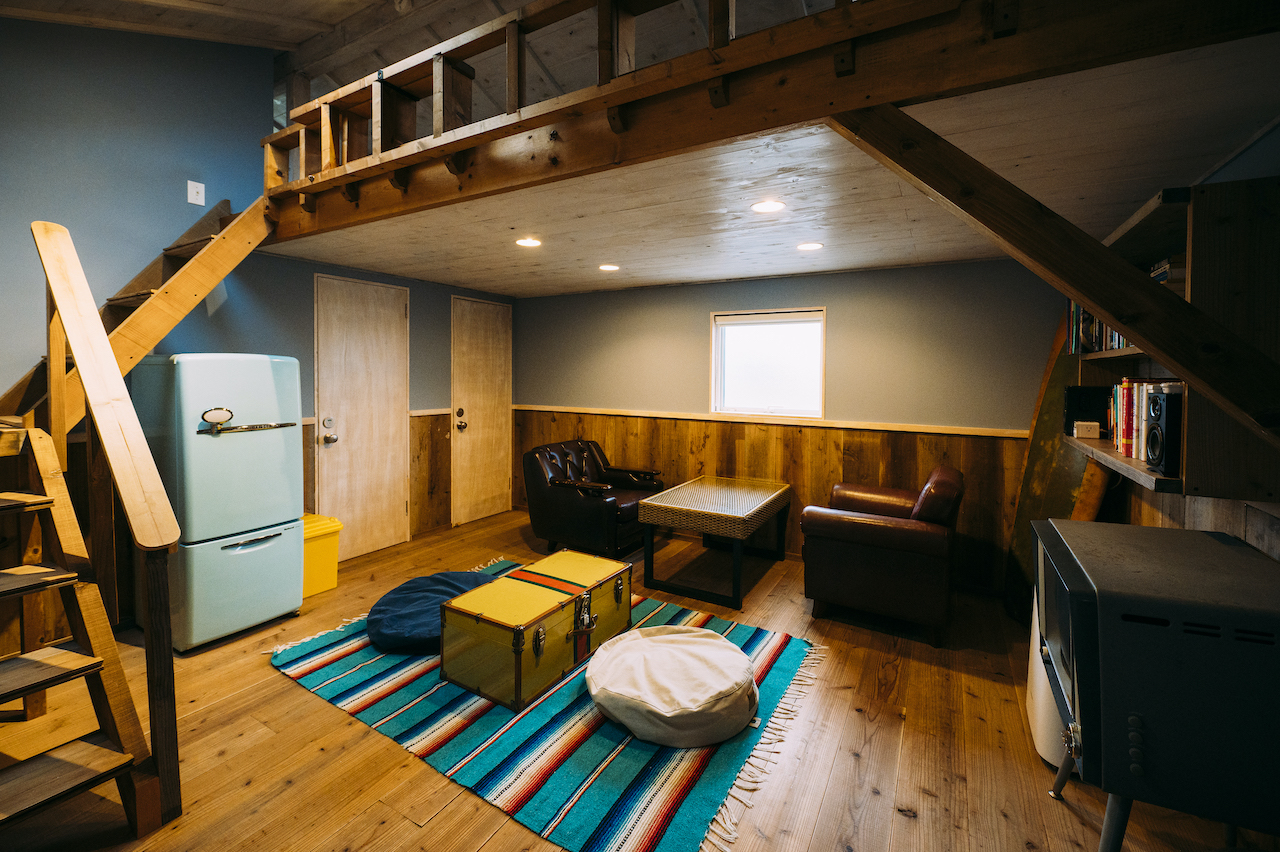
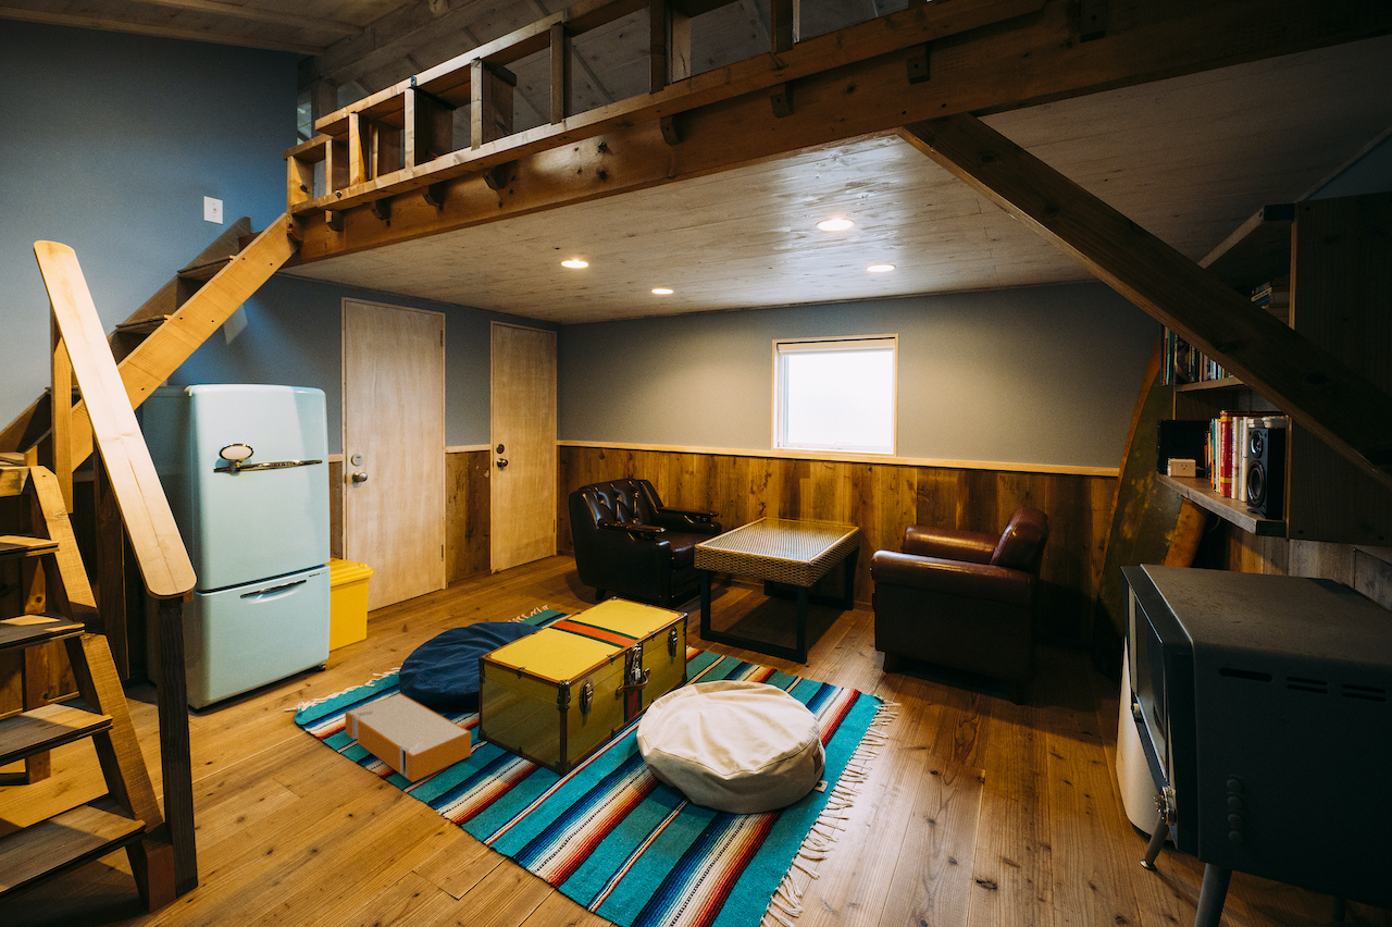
+ storage bin (406, 731)
